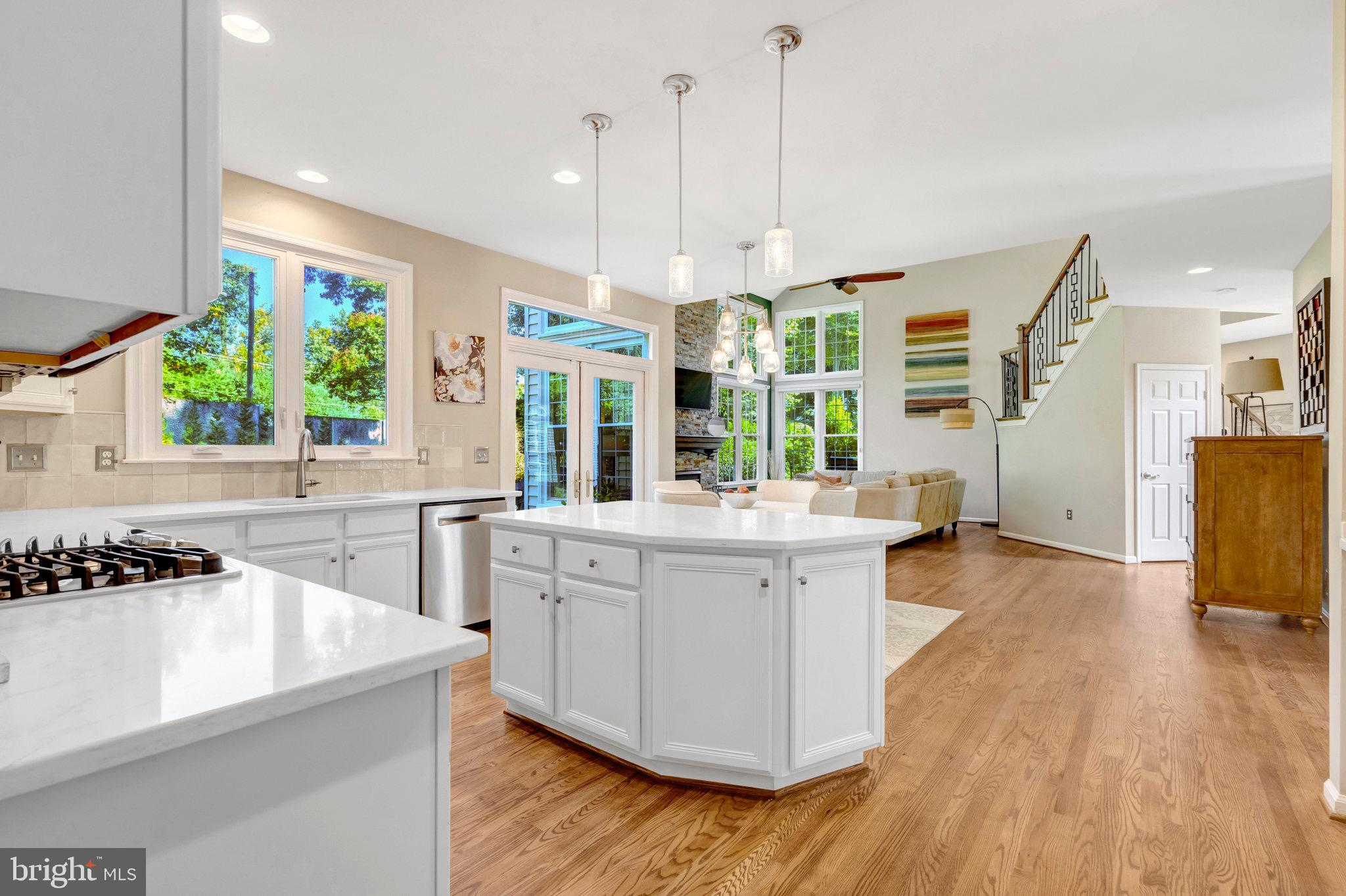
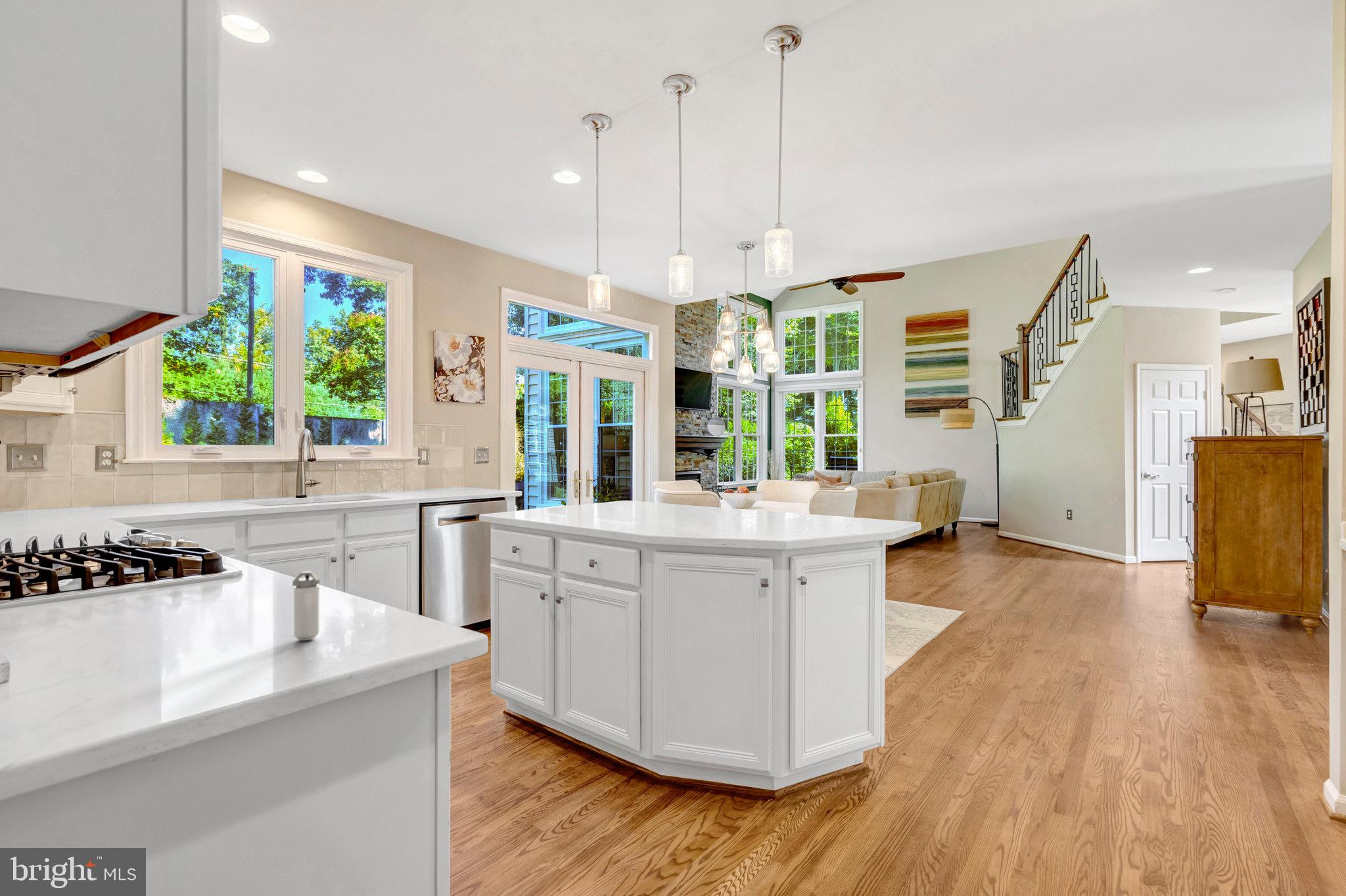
+ shaker (306, 605)
